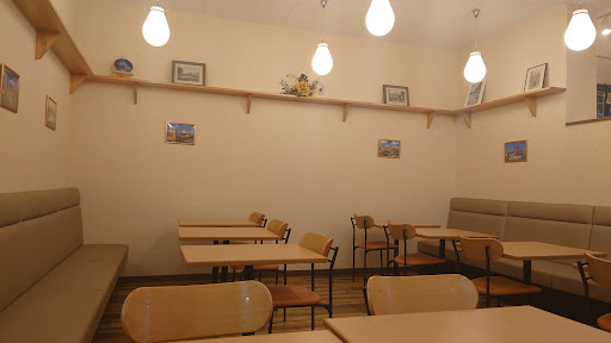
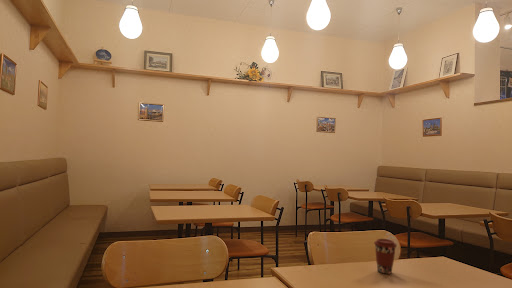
+ coffee cup (384, 256)
